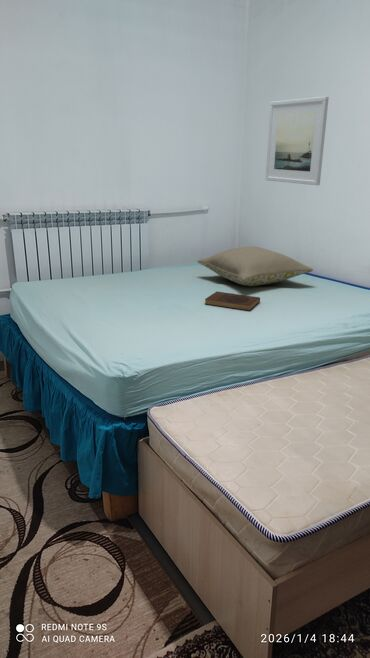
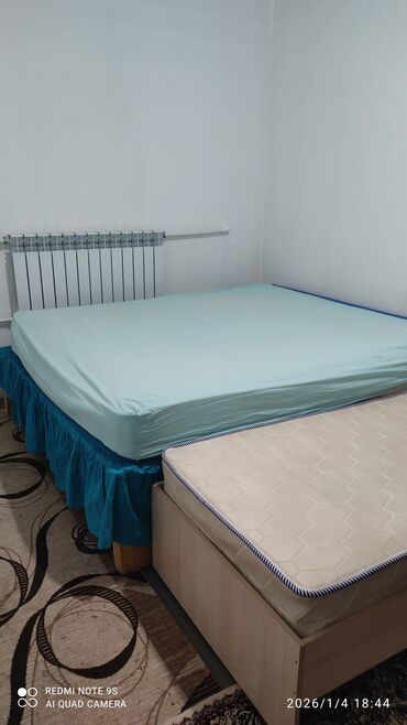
- pillow (253, 265)
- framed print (294, 142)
- book (232, 300)
